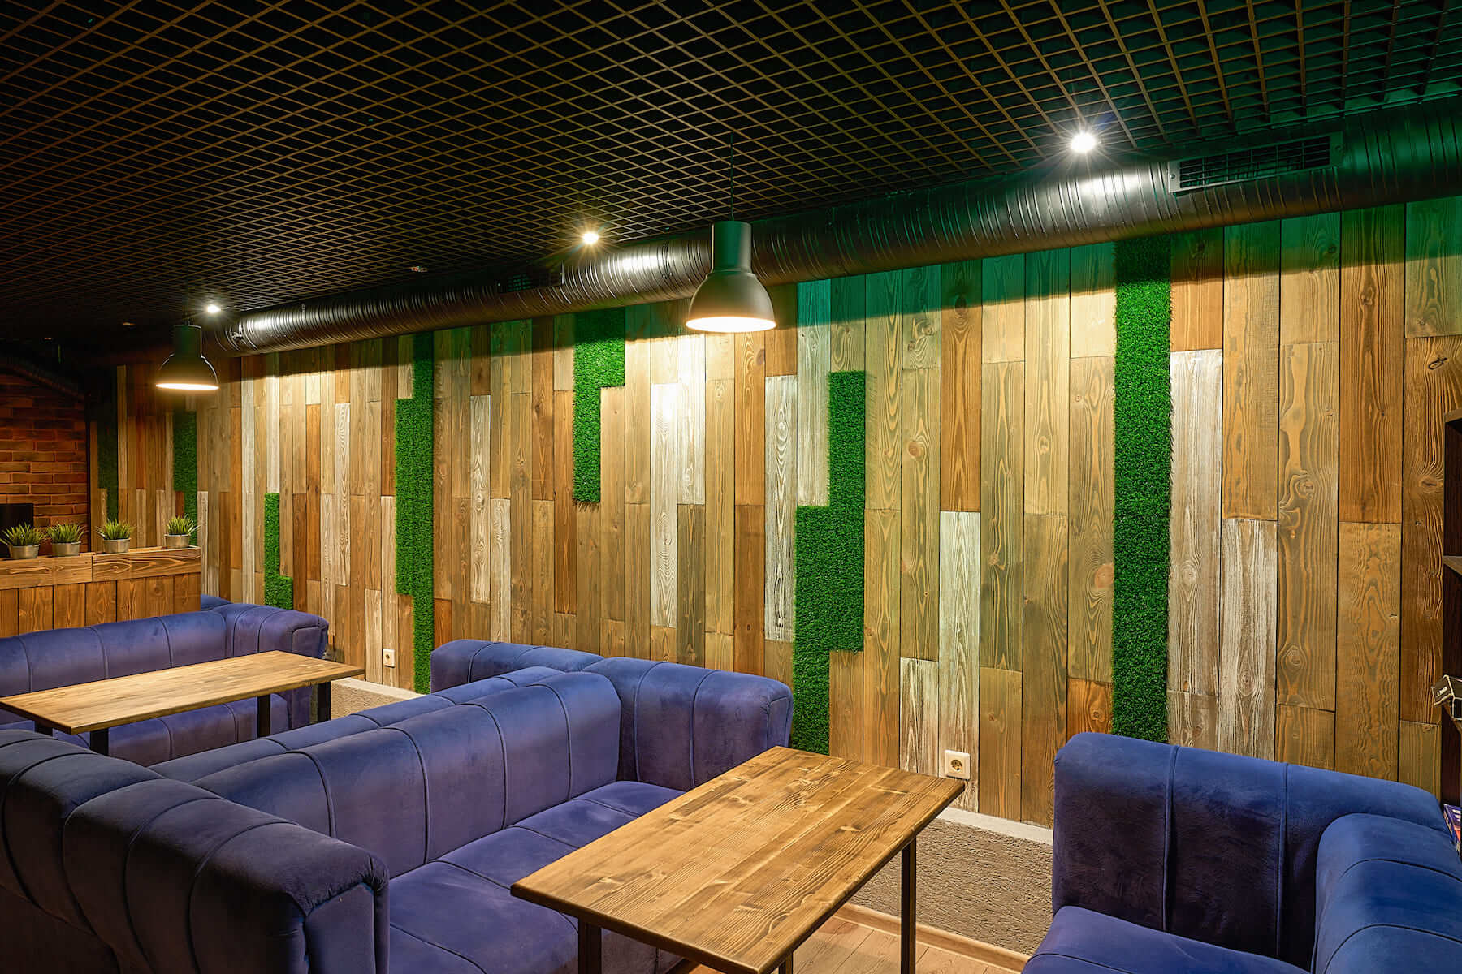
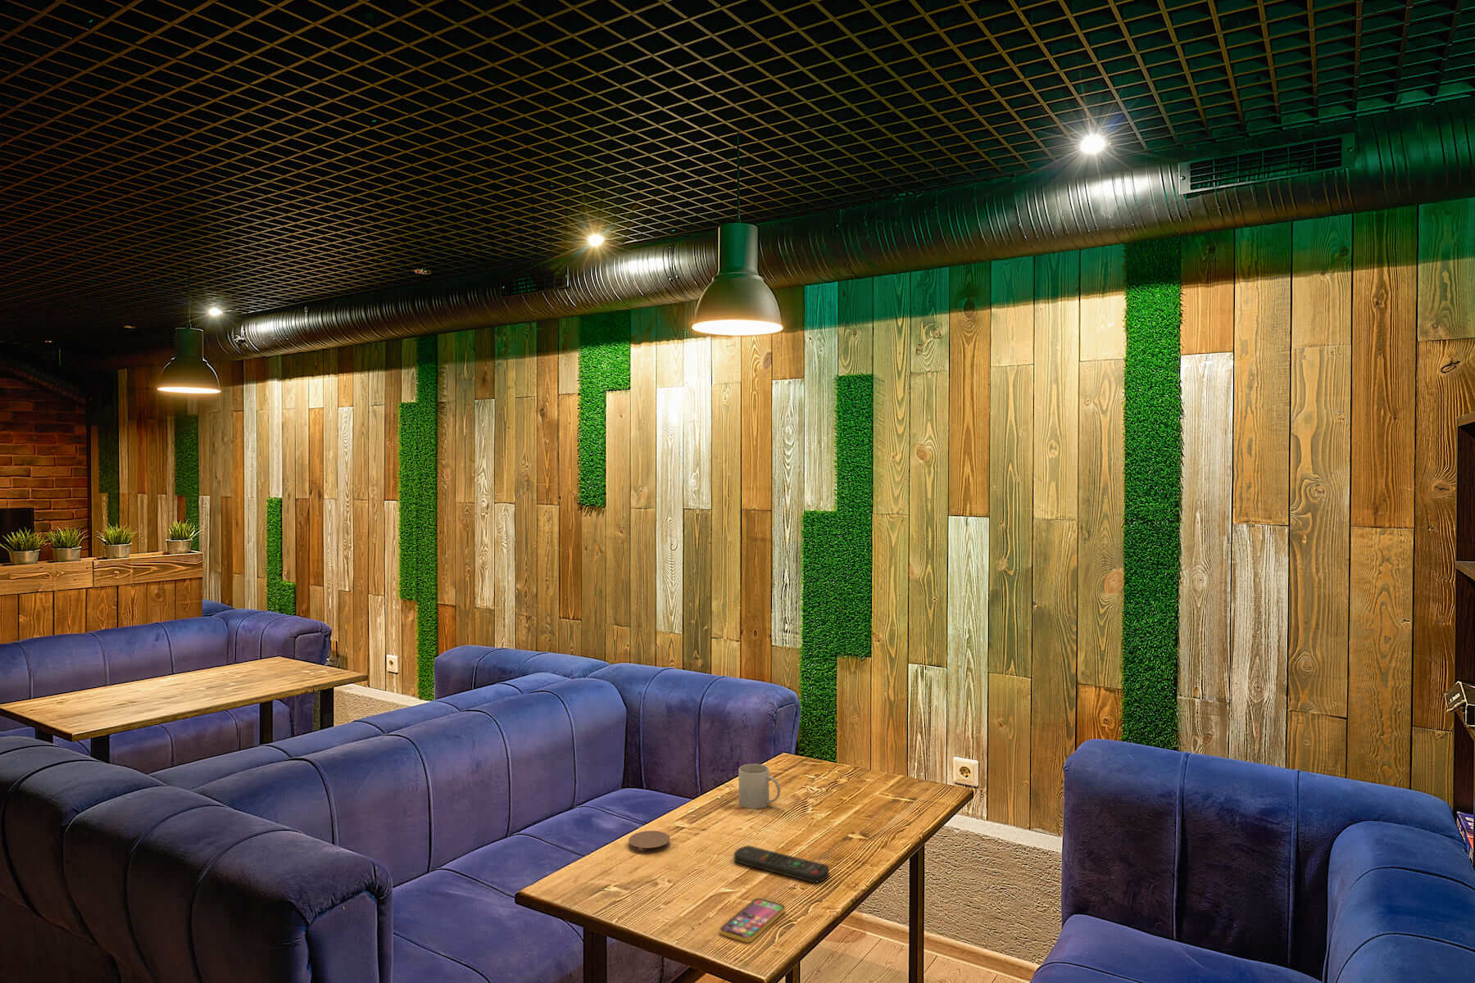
+ smartphone (753, 919)
+ mug (759, 788)
+ remote control (780, 862)
+ coaster (649, 841)
